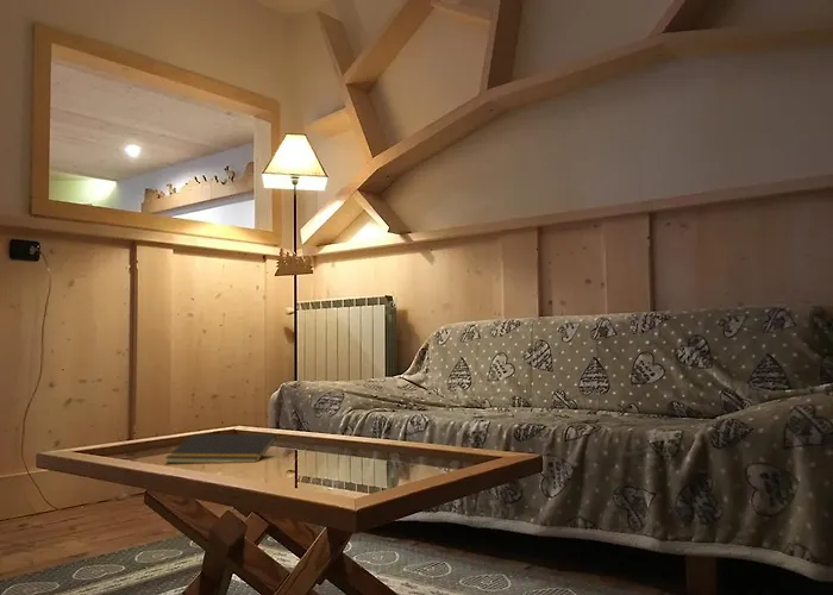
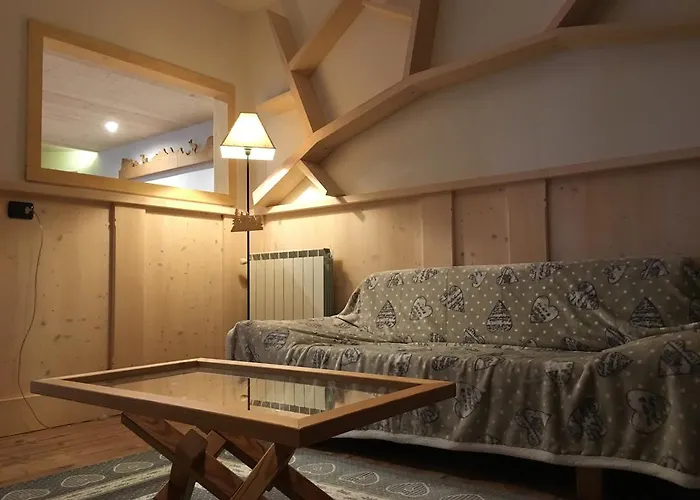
- notepad (223, 447)
